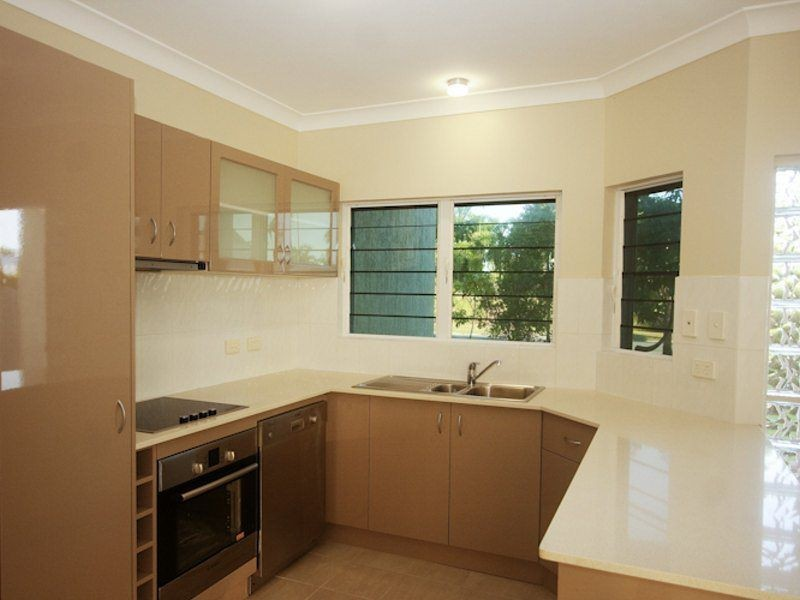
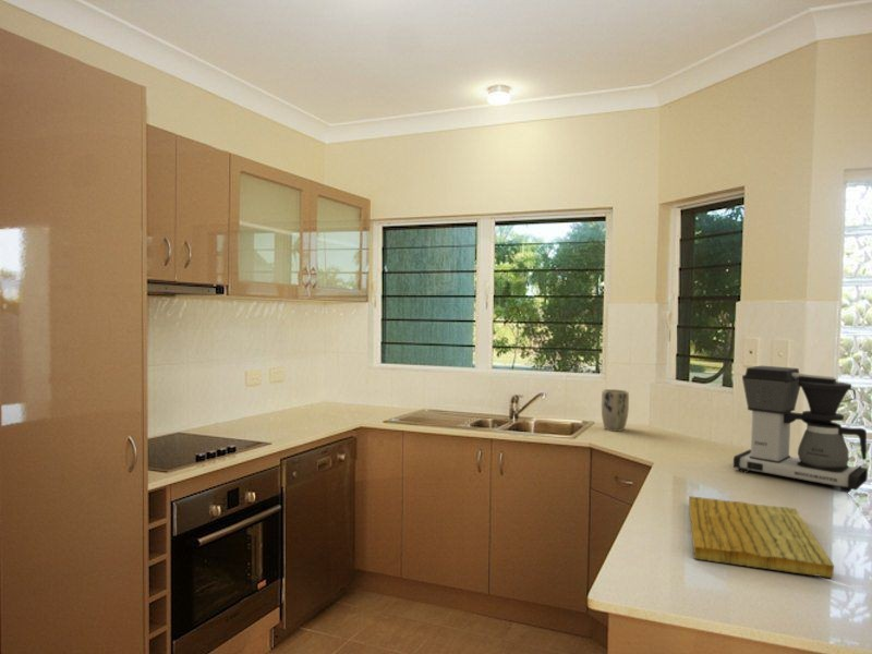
+ coffee maker (803, 421)
+ cutting board (749, 529)
+ plant pot (614, 410)
